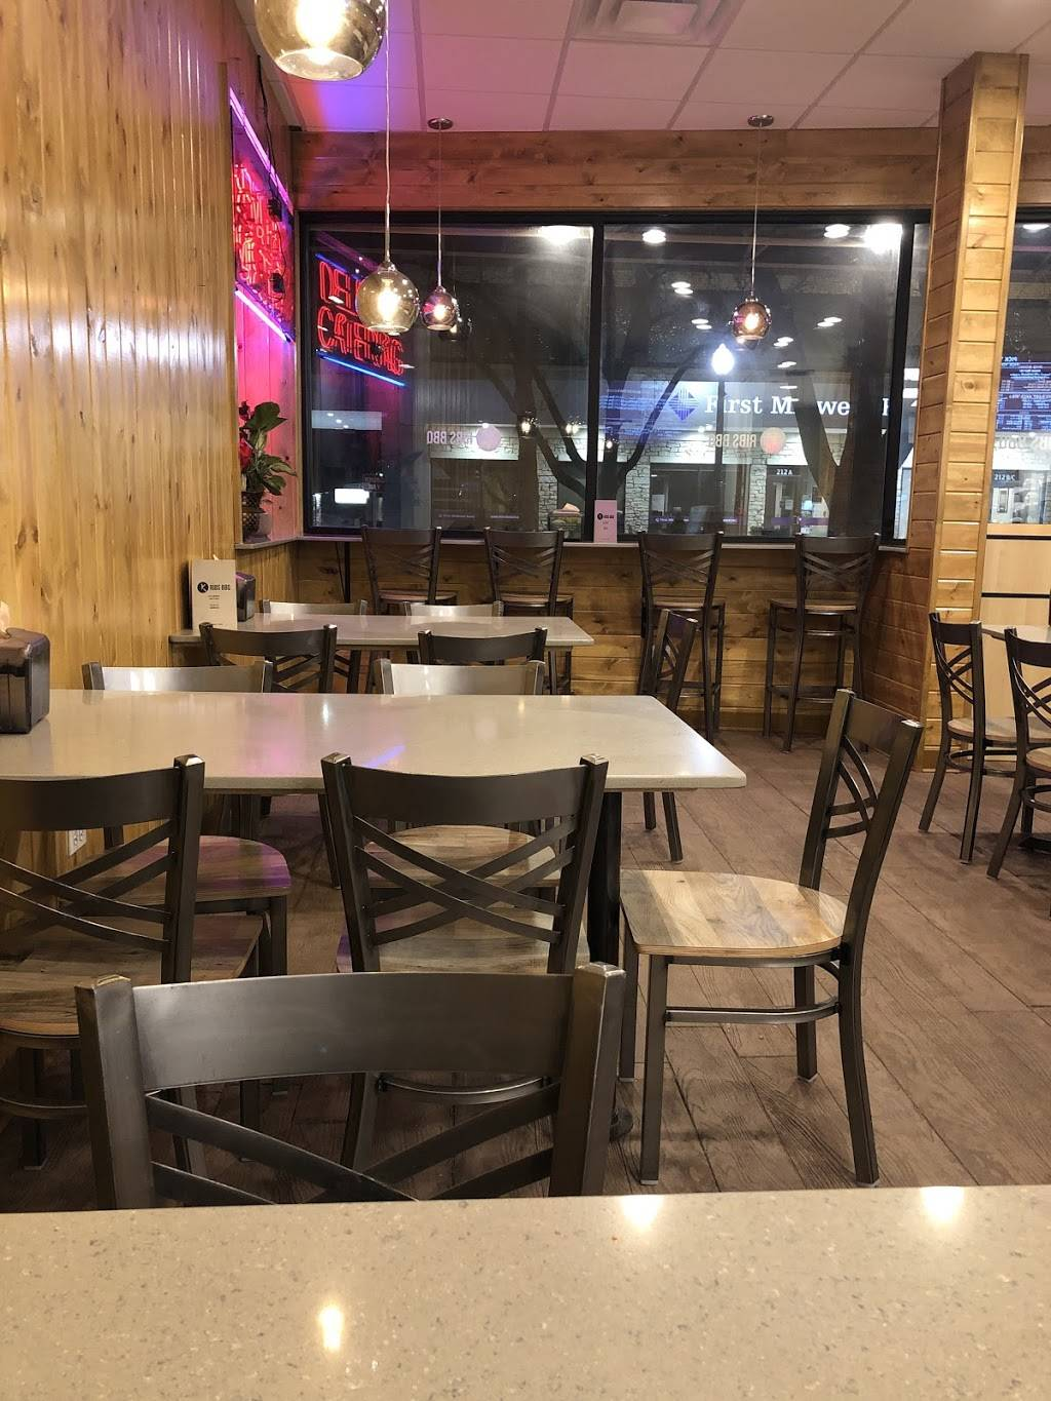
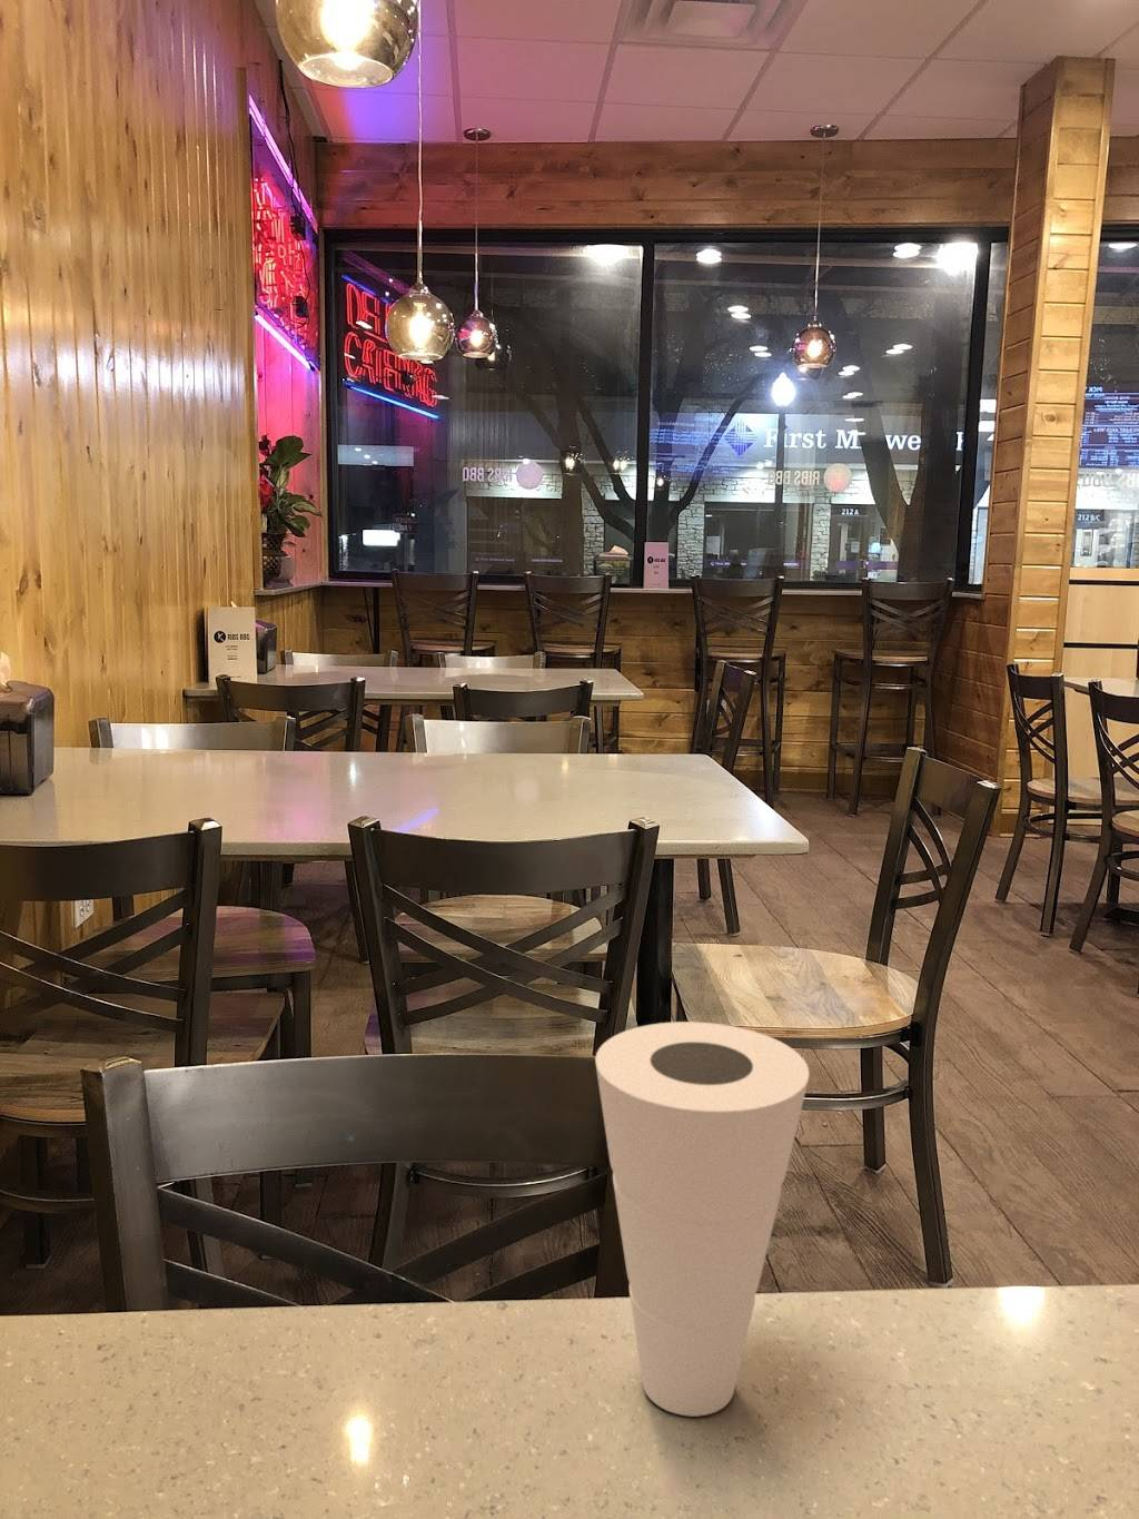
+ cup (694, 1226)
